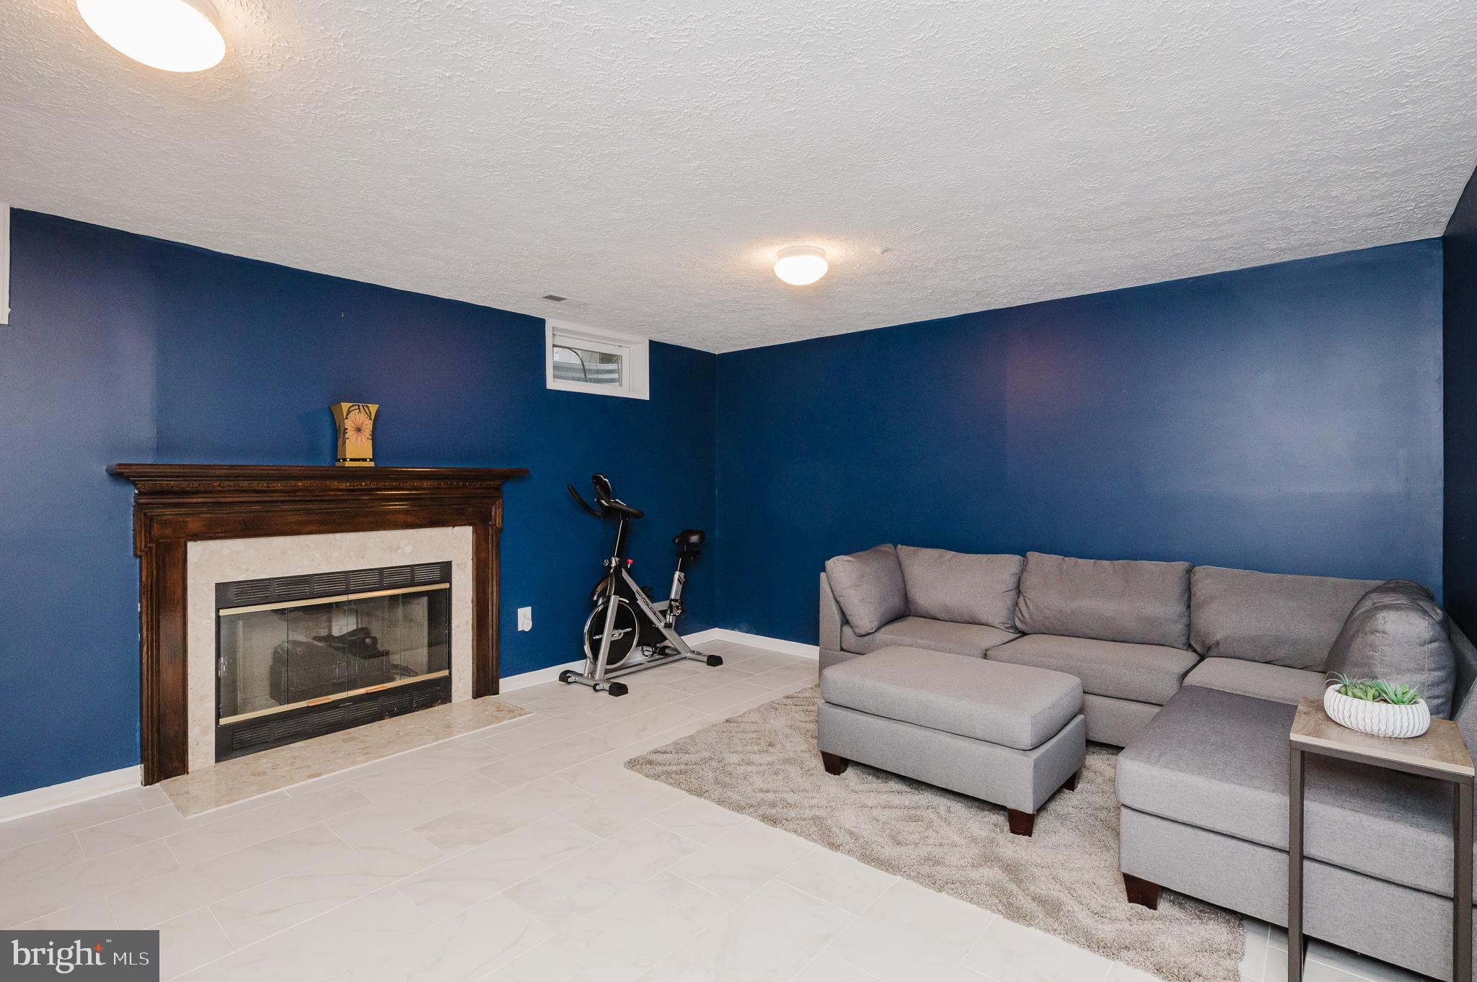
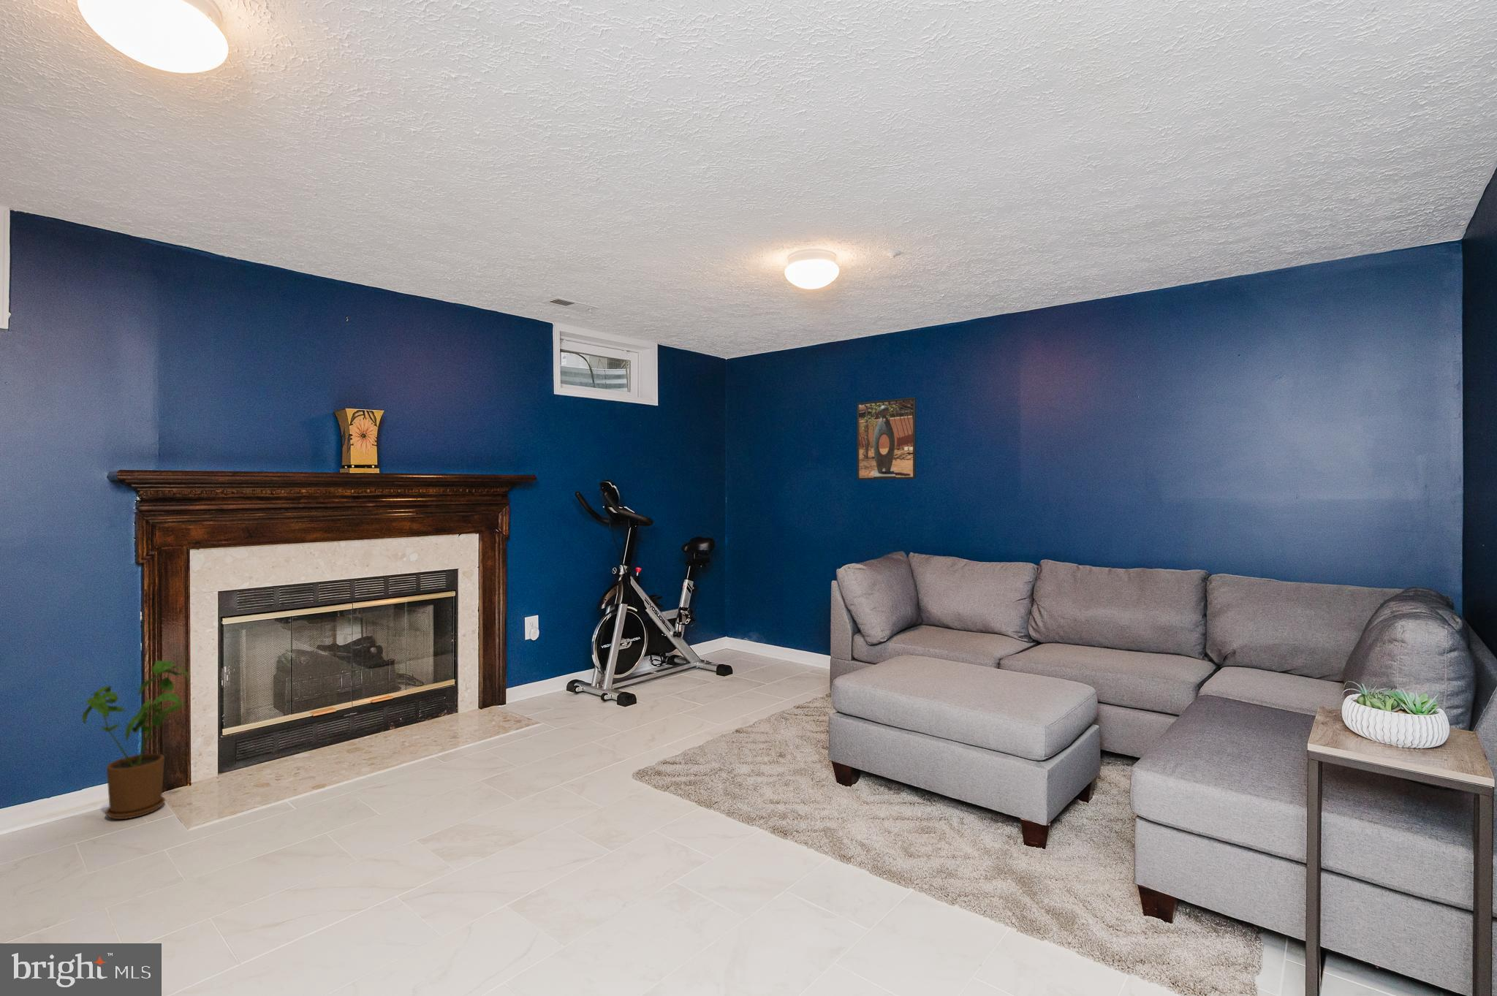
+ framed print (885, 439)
+ house plant (143, 737)
